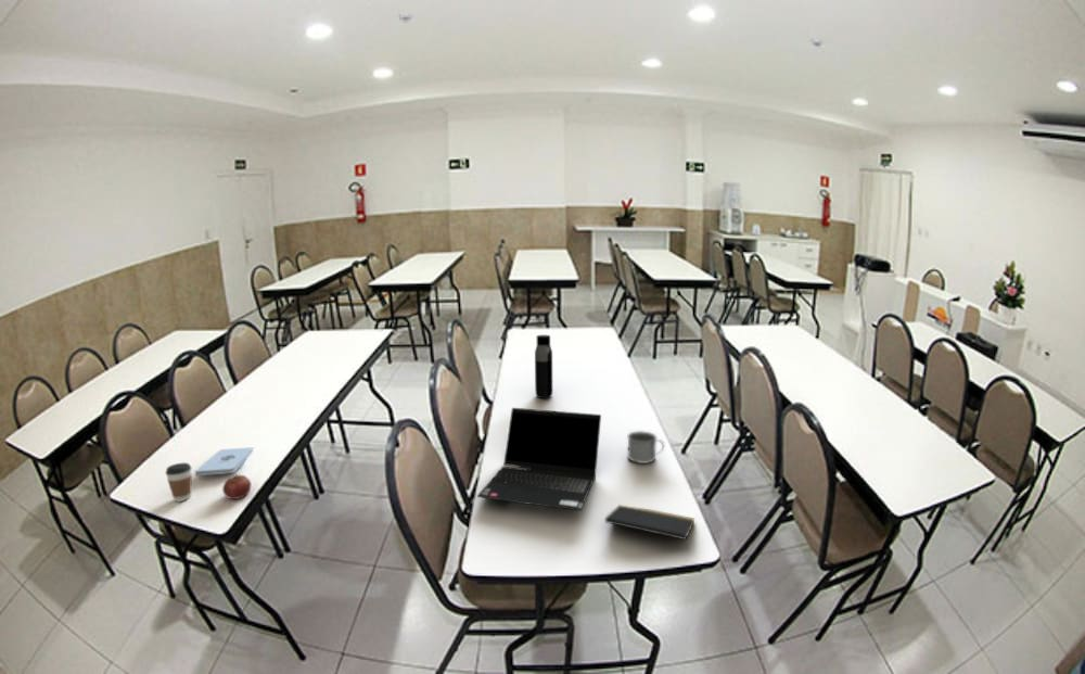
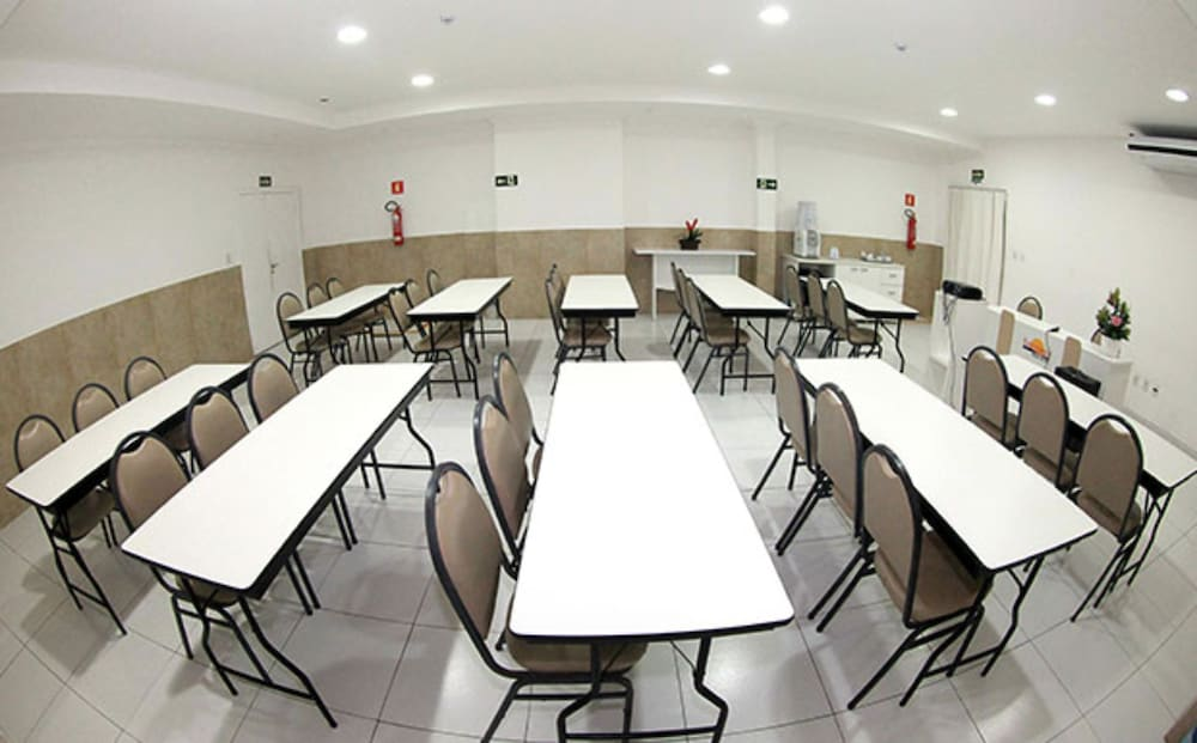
- coffee cup (180, 482)
- laptop computer (542, 455)
- water bottle (544, 366)
- notepad (650, 520)
- notepad (227, 460)
- apple (237, 484)
- mug (643, 447)
